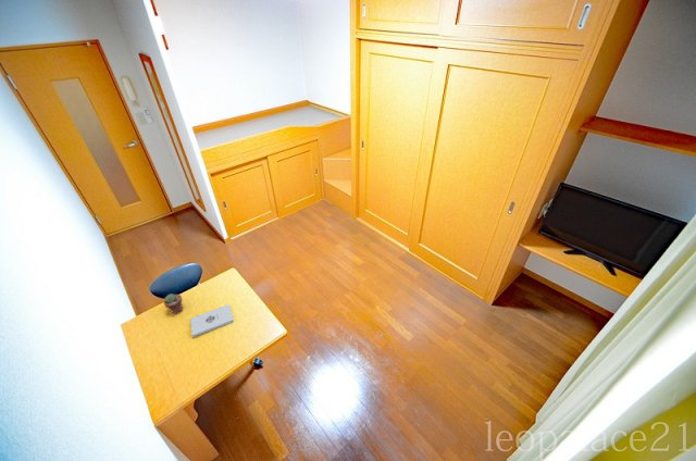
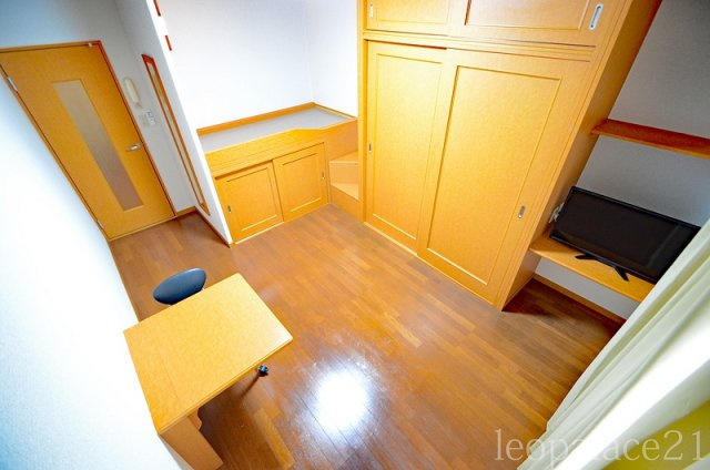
- notepad (212, 320)
- potted succulent (173, 302)
